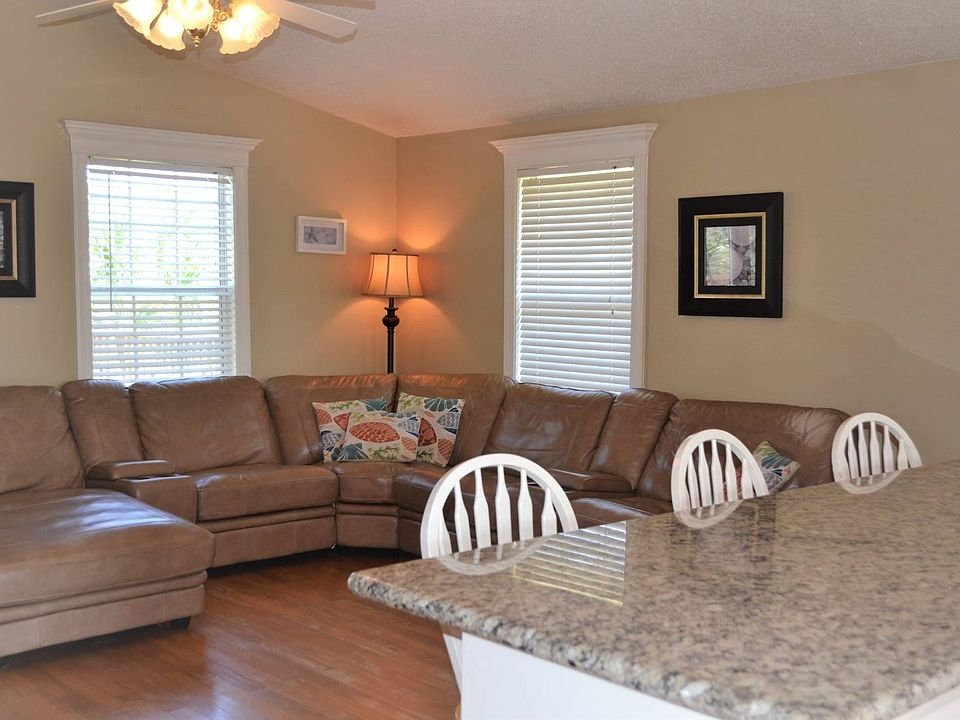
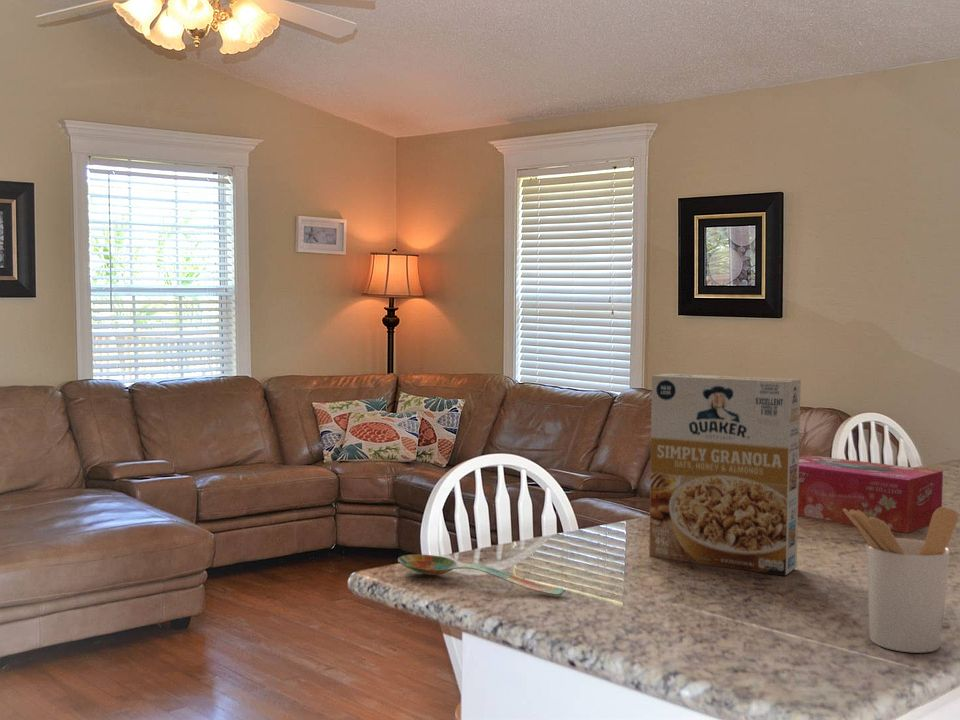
+ spoon (477, 569)
+ tissue box (853, 491)
+ utensil holder (893, 573)
+ cereal box (723, 469)
